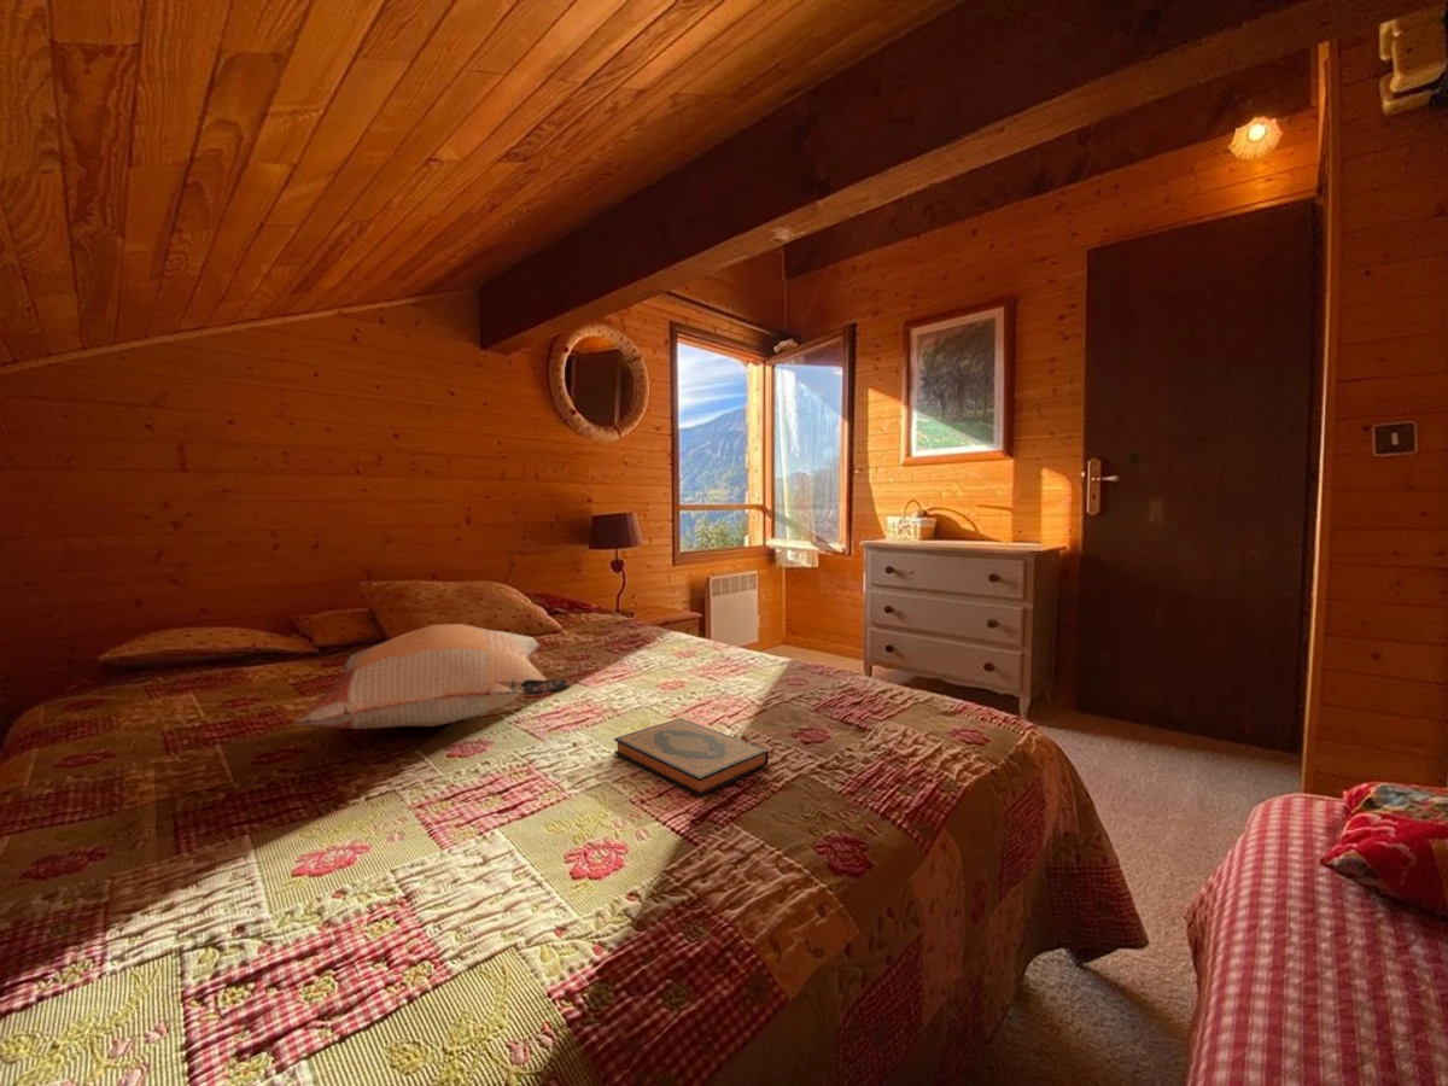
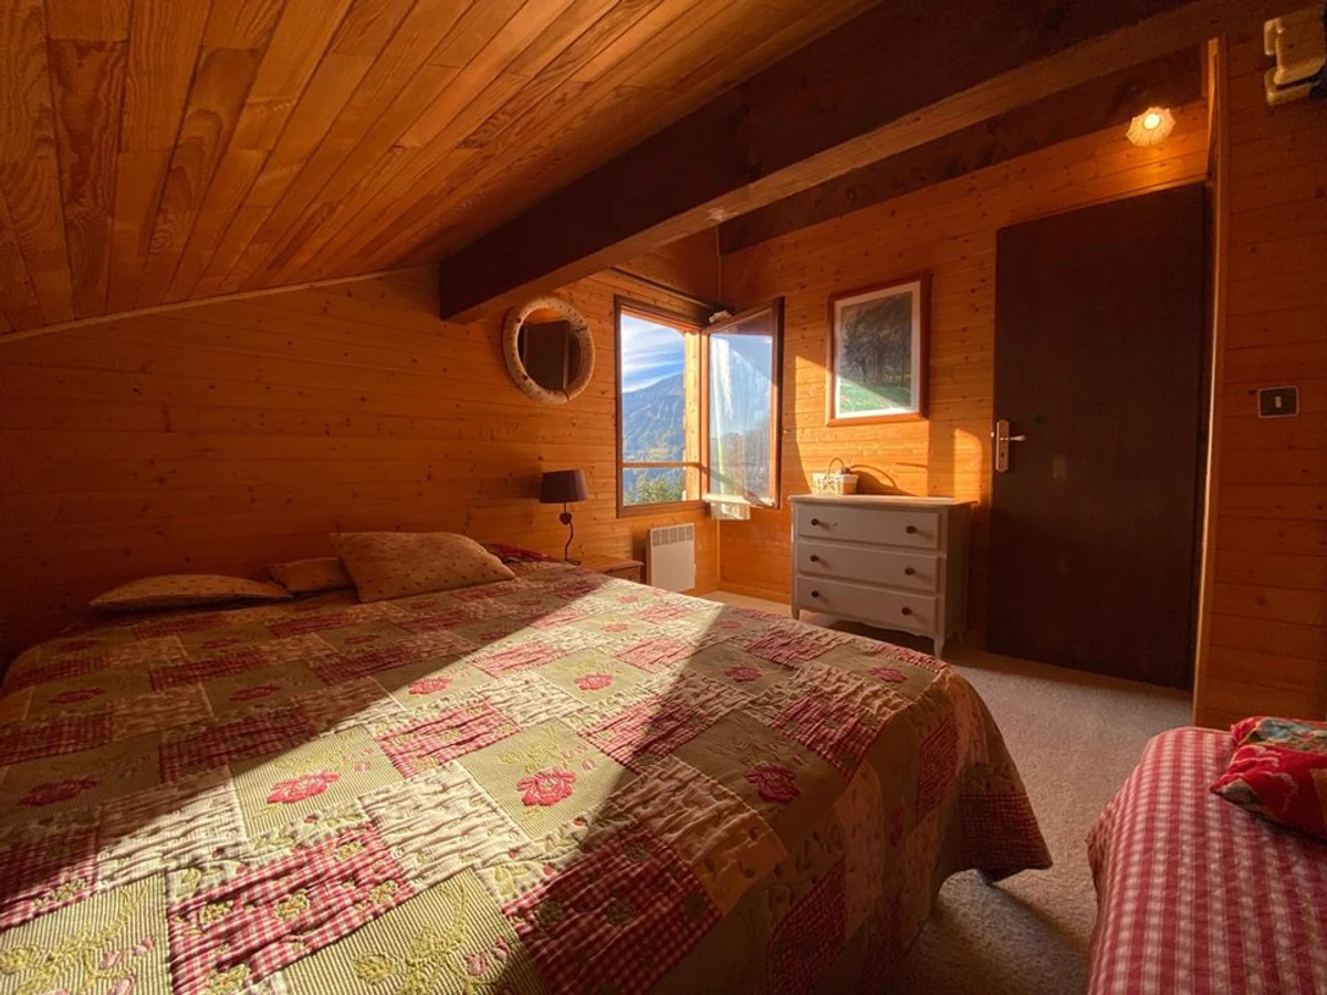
- decorative pillow (448, 673)
- hardback book (689, 751)
